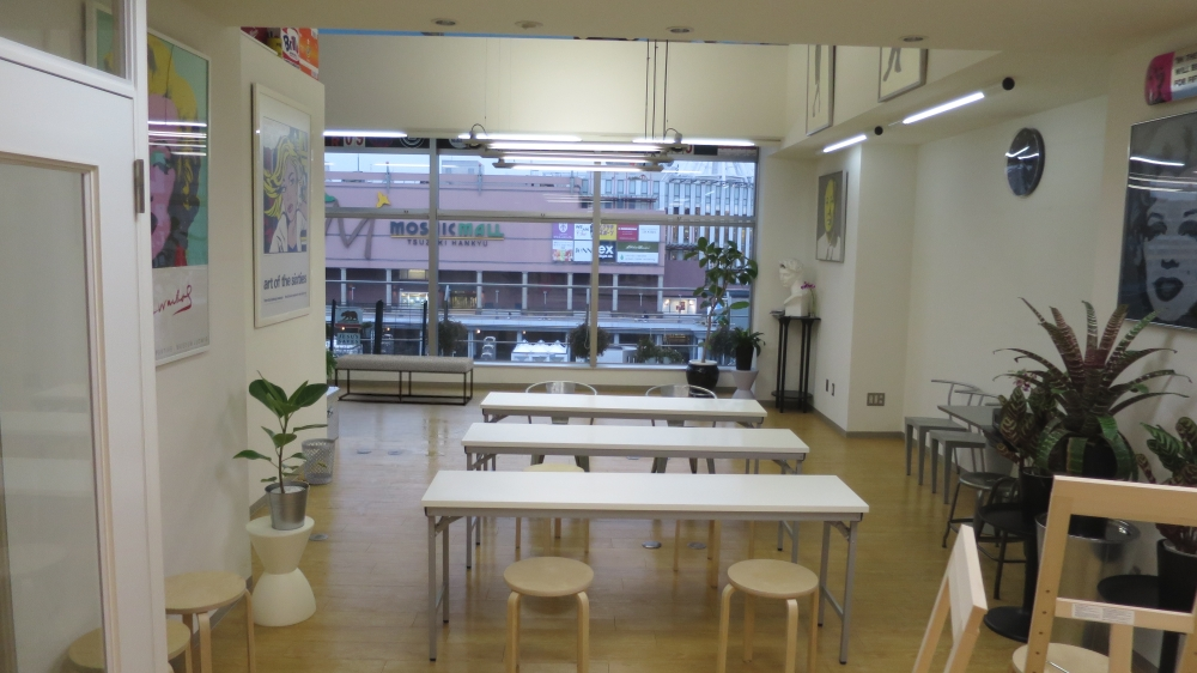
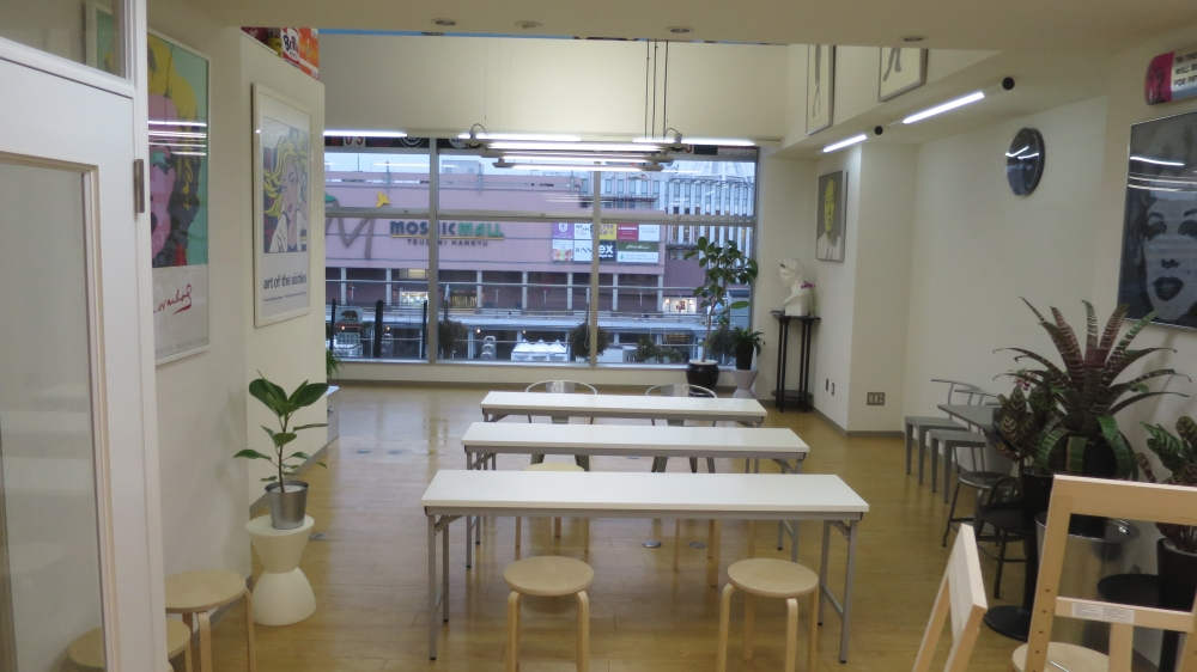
- wastebasket (317, 460)
- bench (401, 378)
